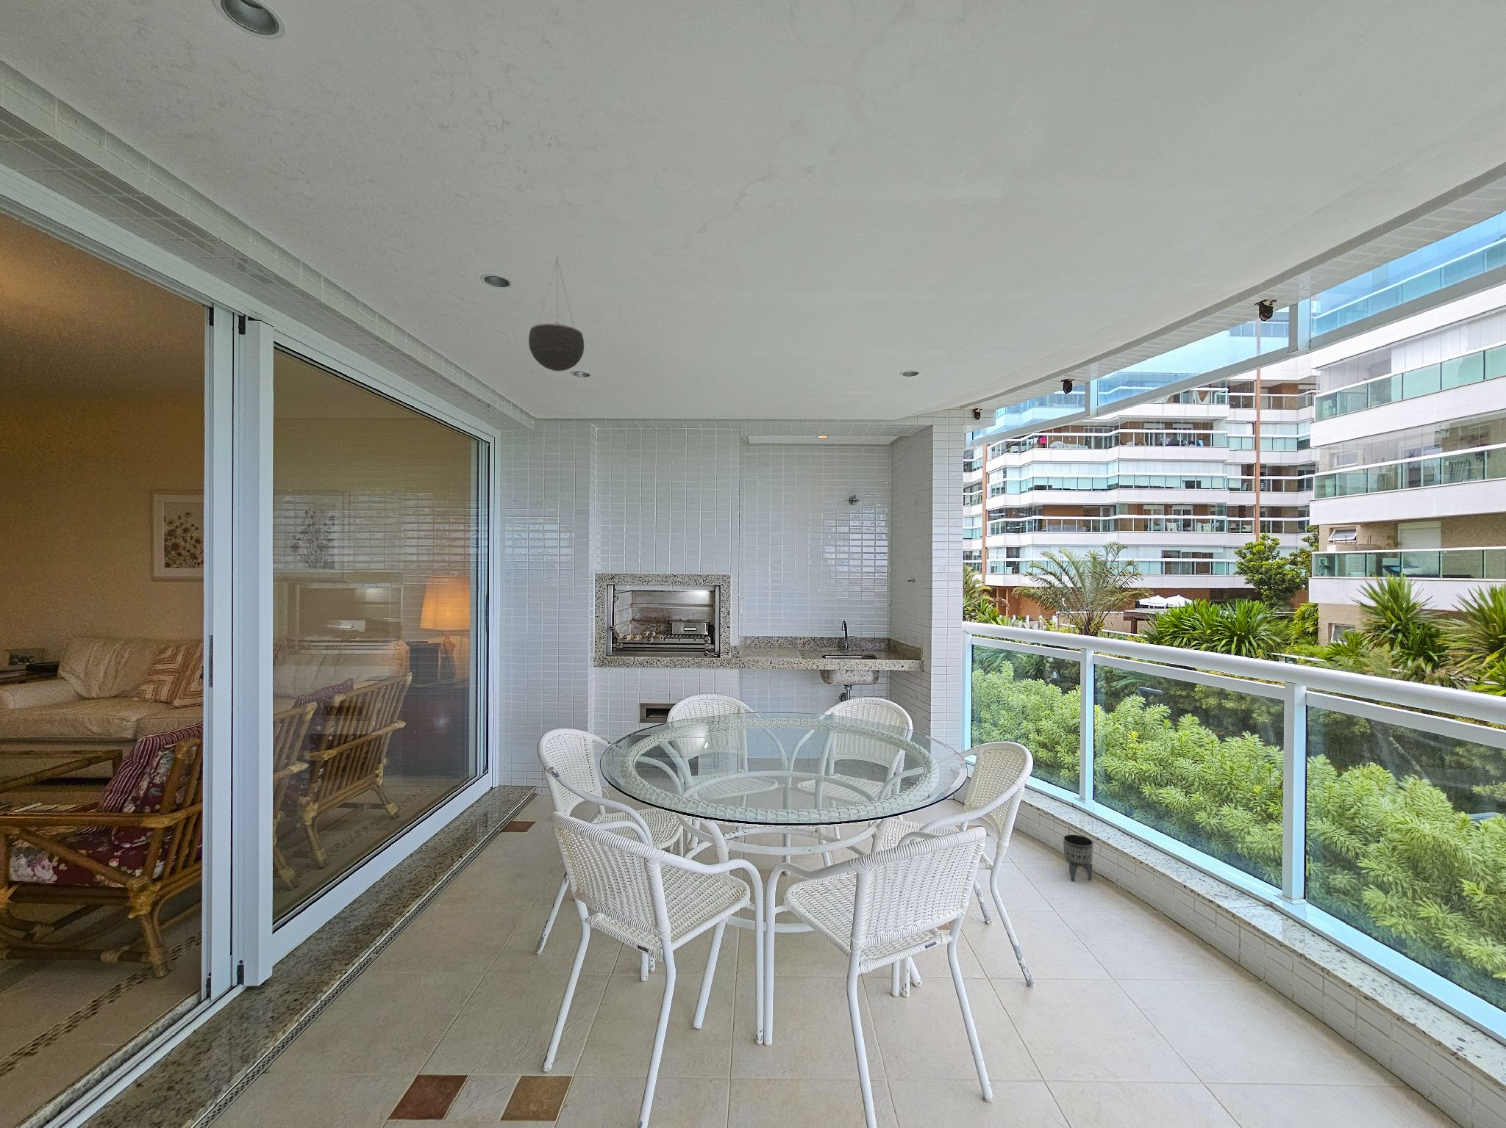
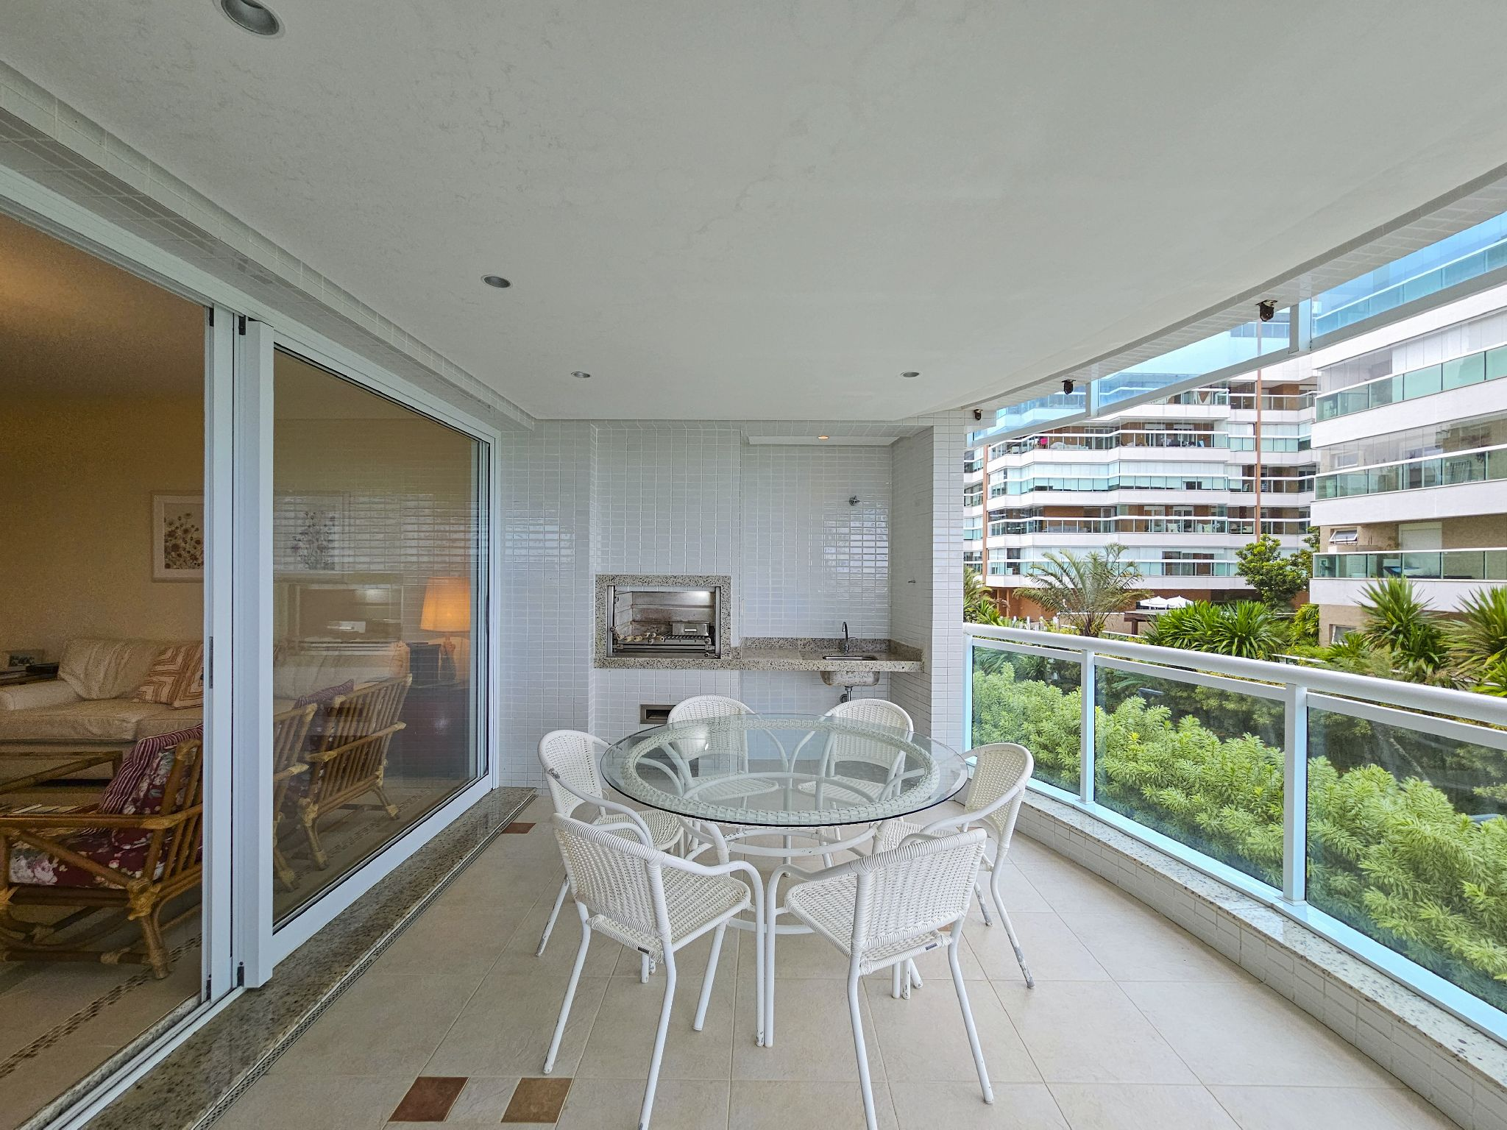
- hanging planter (557, 310)
- planter (1078, 859)
